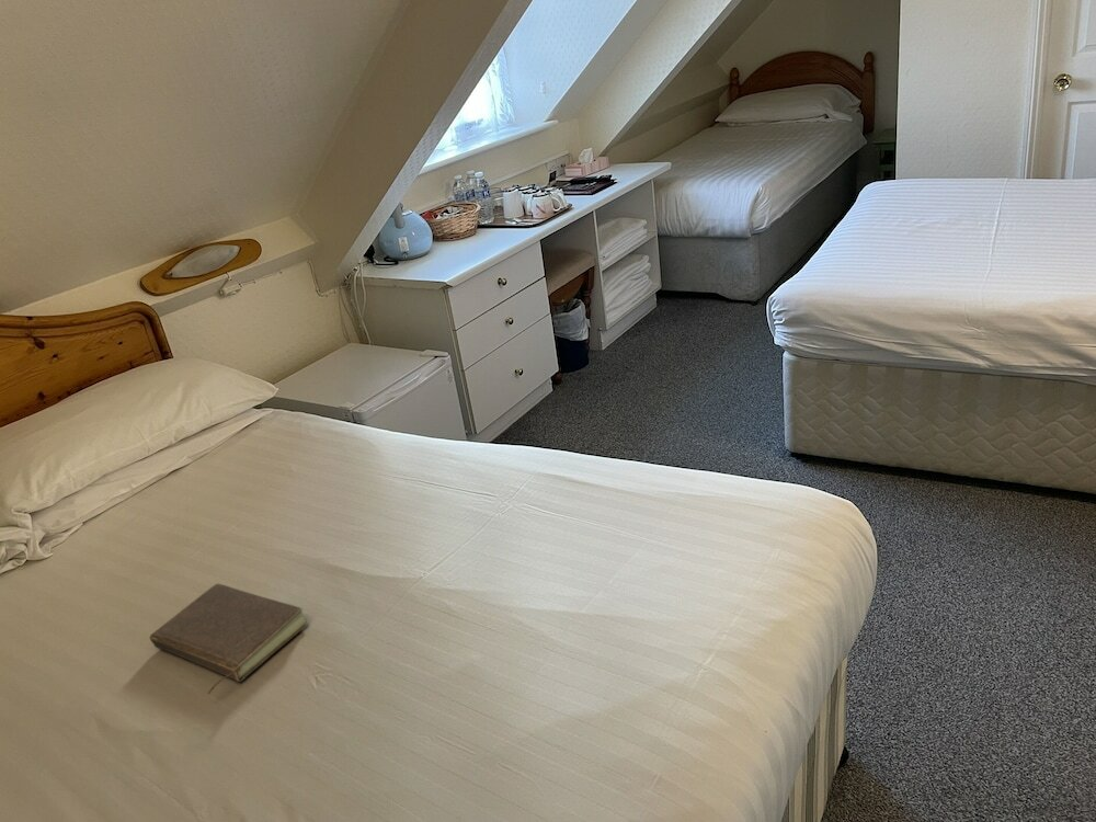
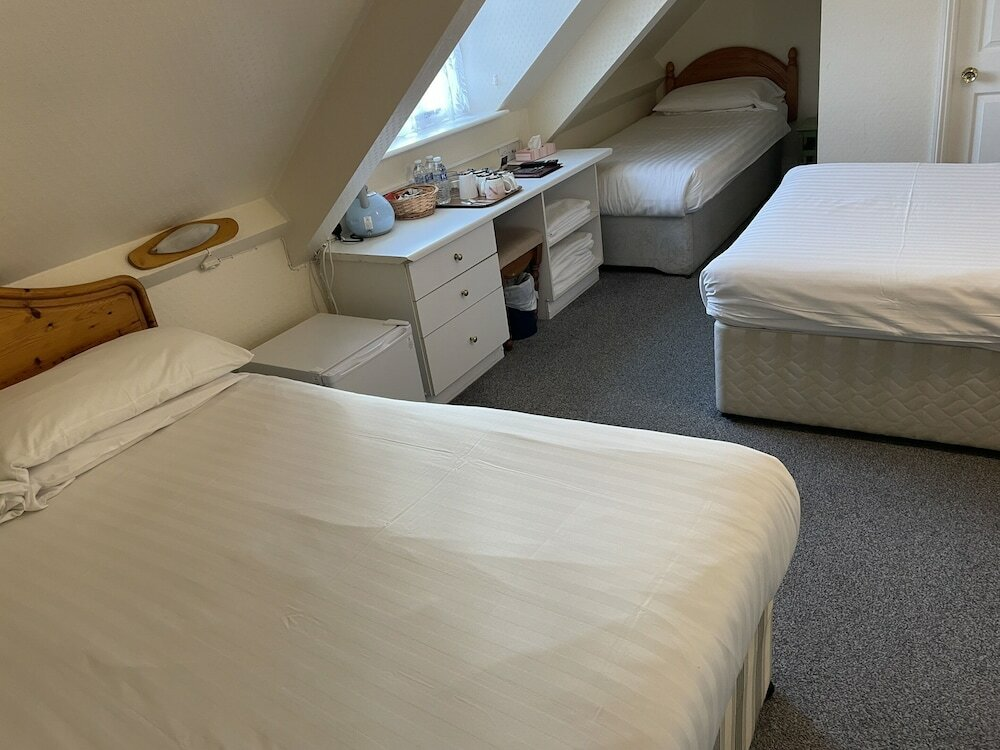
- book (218, 638)
